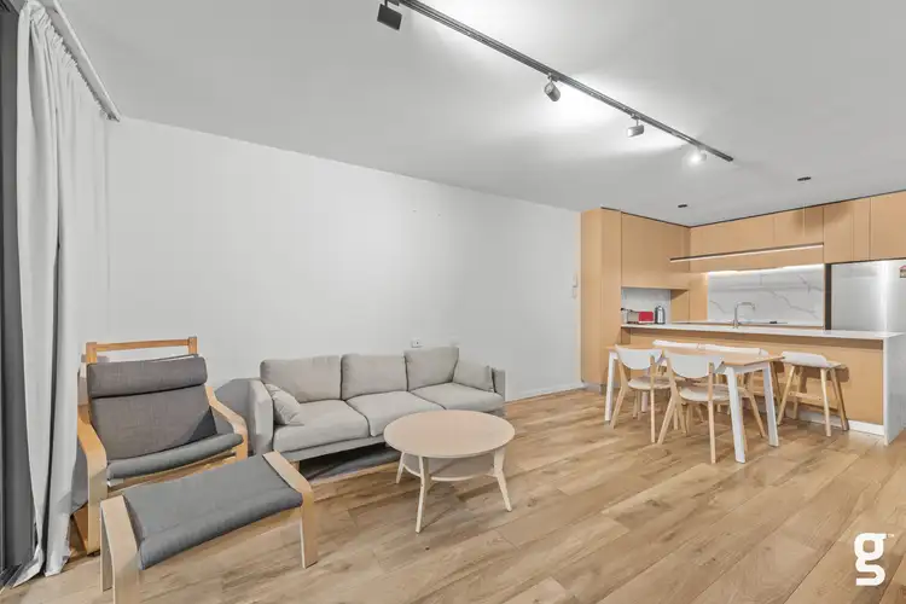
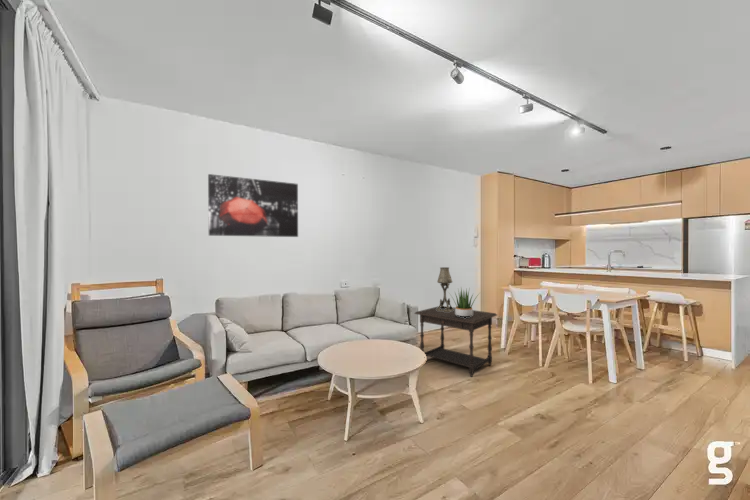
+ wall art (256, 207)
+ potted plant (463, 301)
+ table lamp (444, 288)
+ side table (457, 328)
